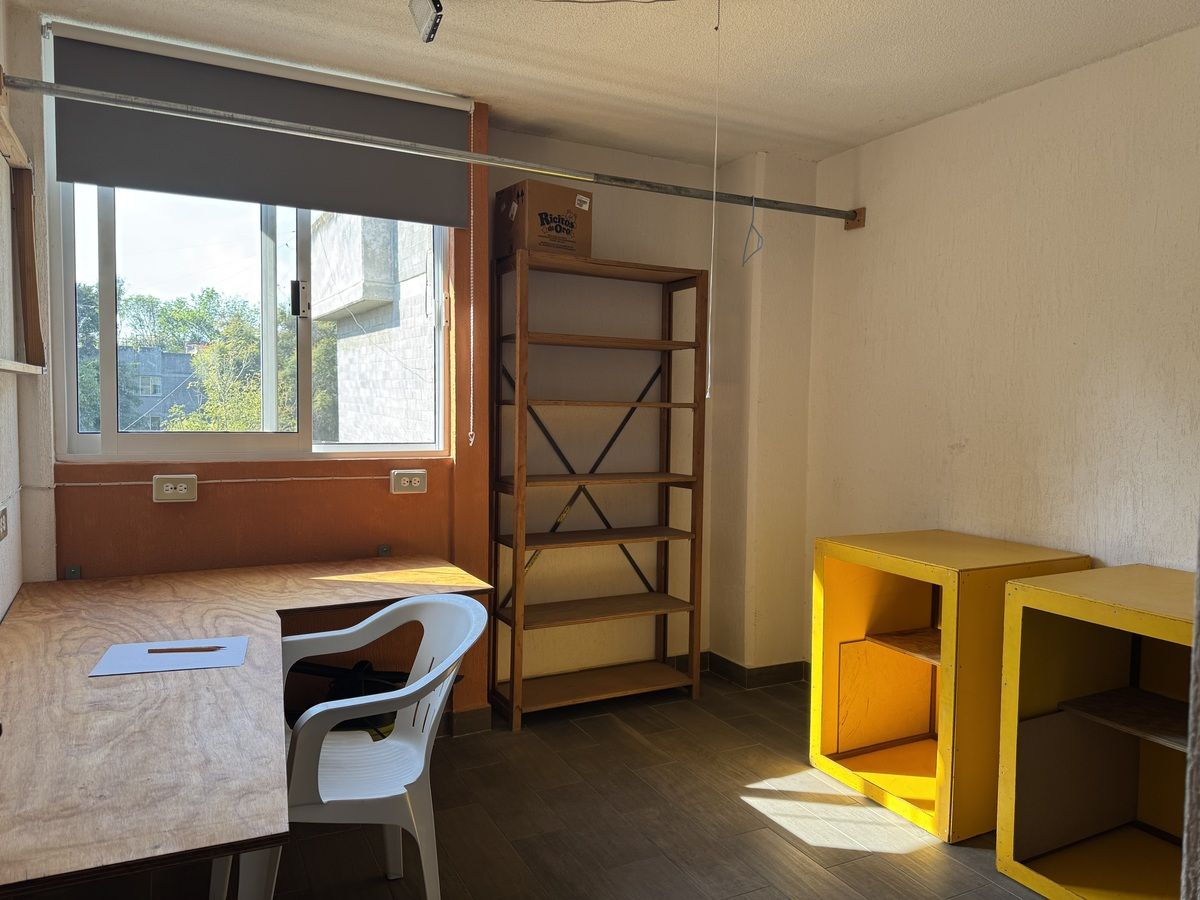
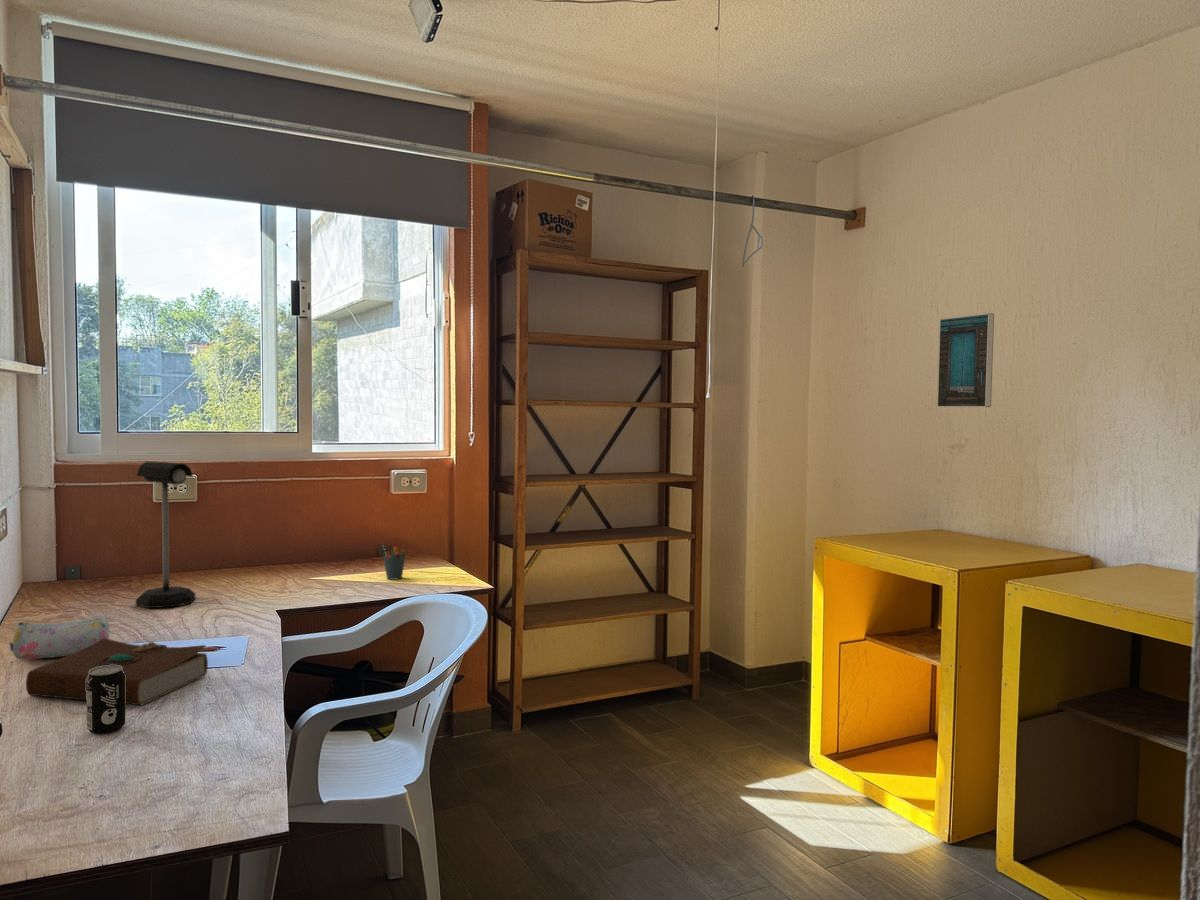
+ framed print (964, 361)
+ mailbox (165, 532)
+ book (122, 668)
+ beverage can (106, 699)
+ pencil case (62, 637)
+ pen holder (394, 561)
